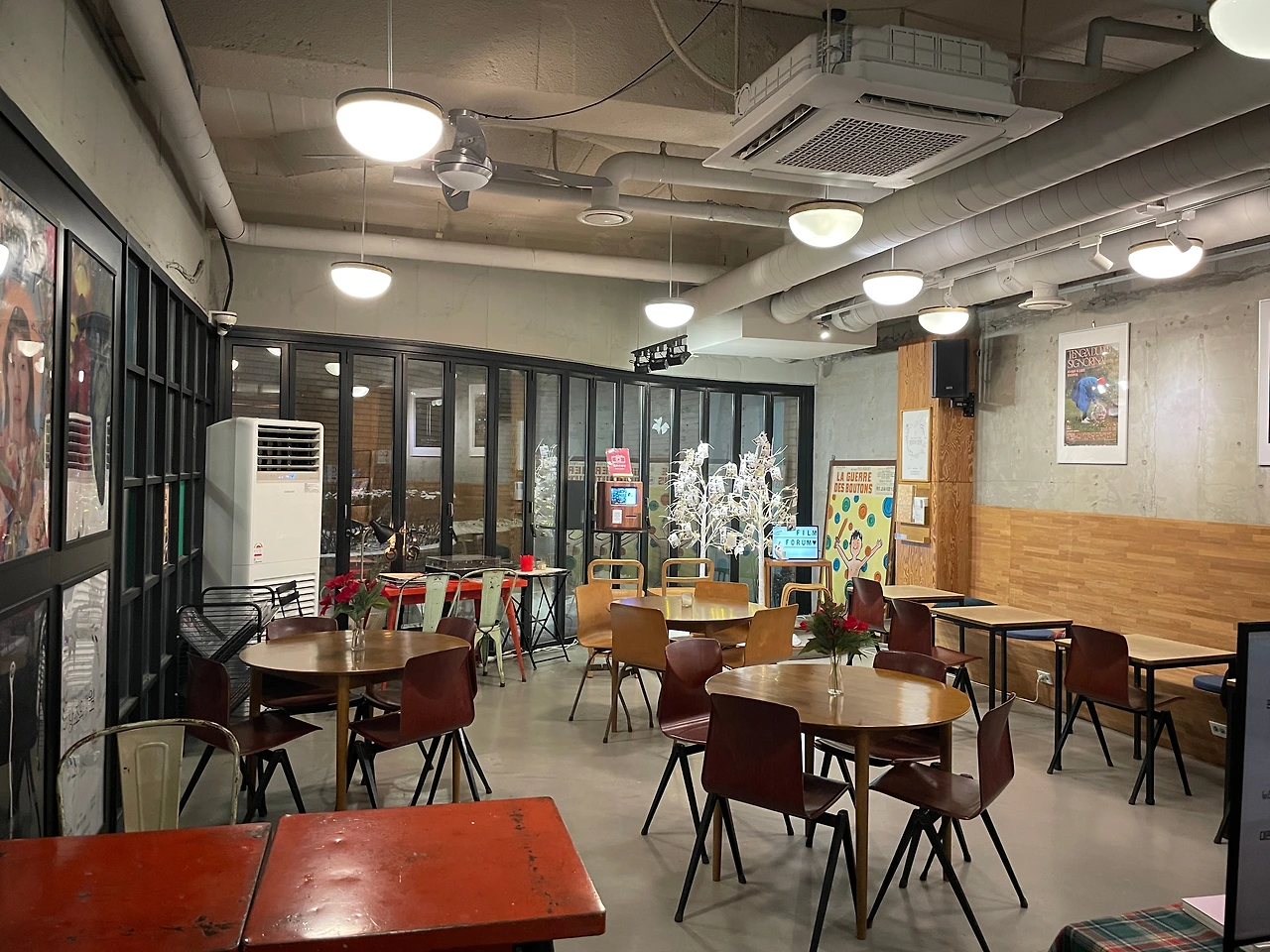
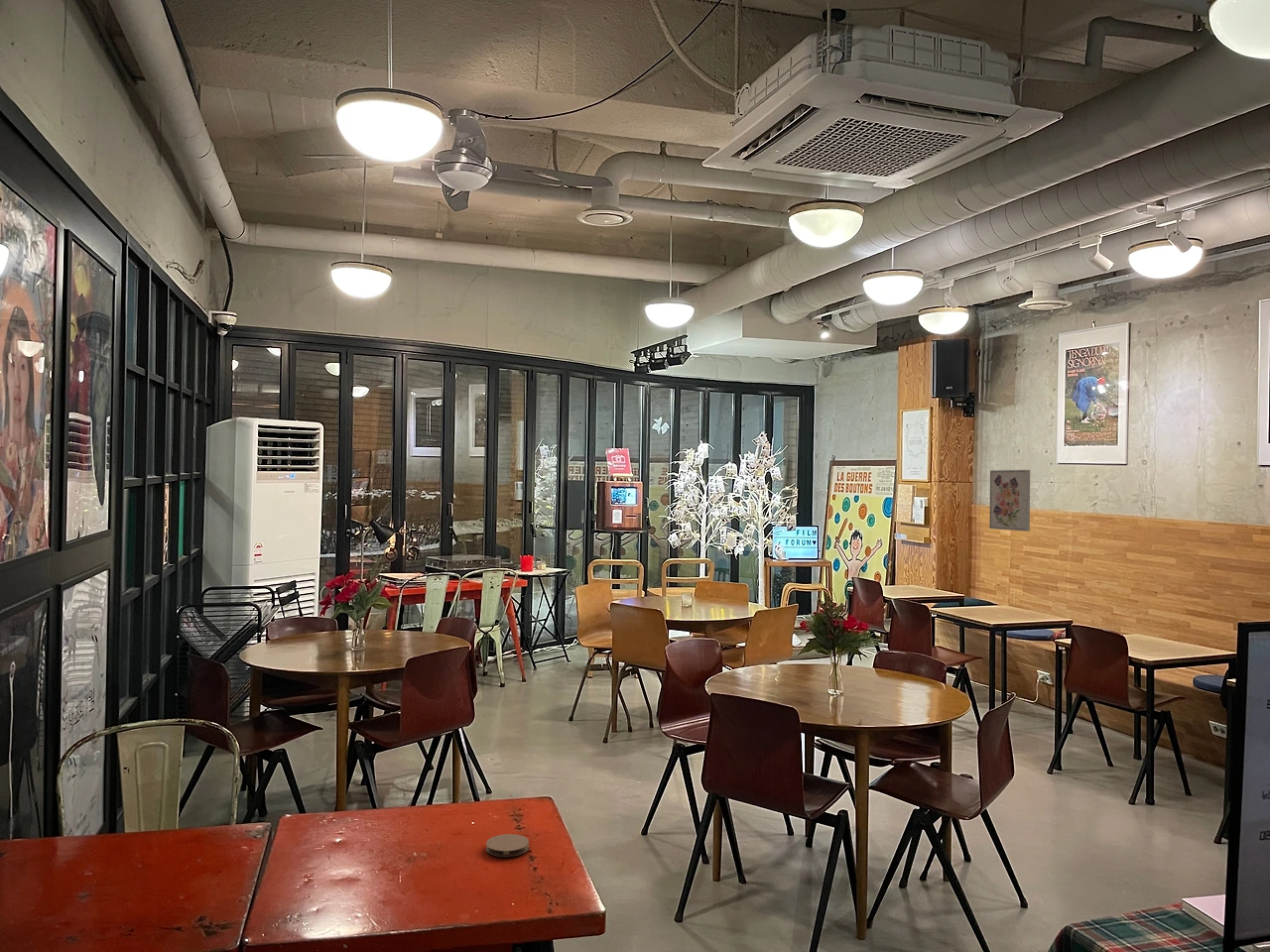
+ coaster (507, 845)
+ wall art (1009, 500)
